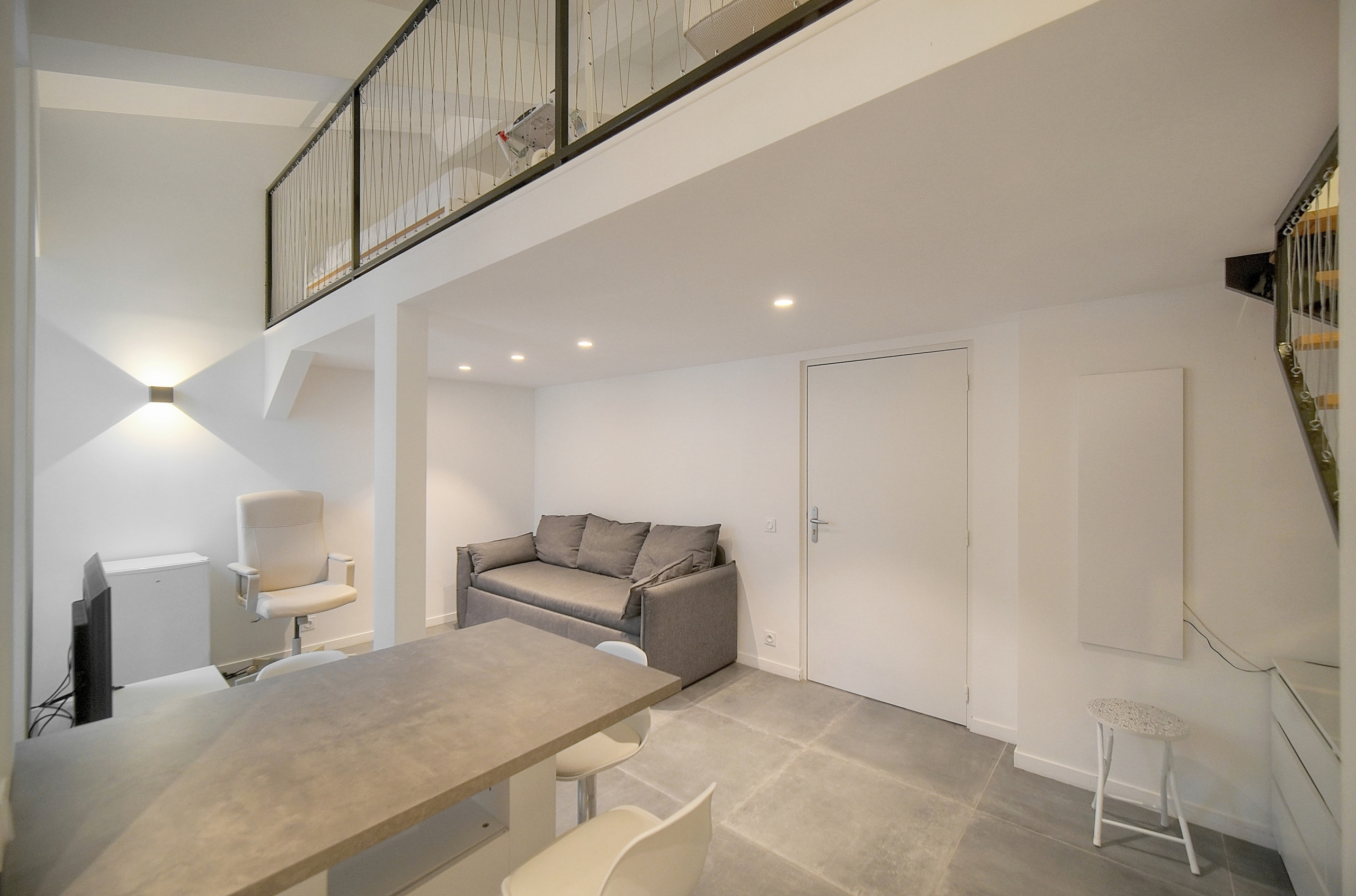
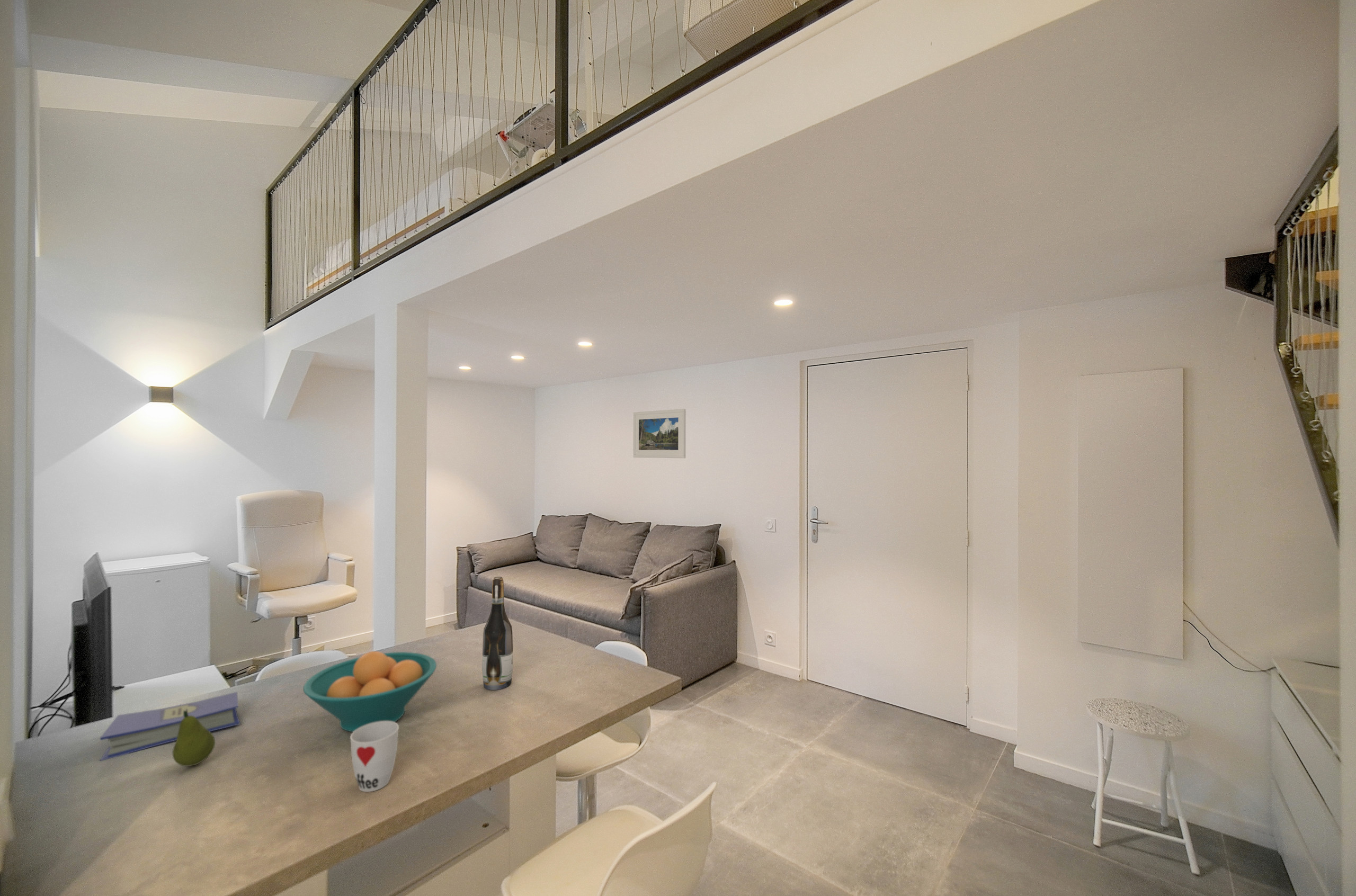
+ fruit bowl (373, 686)
+ fruit (194, 735)
+ wine bottle (497, 631)
+ hardcover book (177, 719)
+ cup (374, 757)
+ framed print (658, 434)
